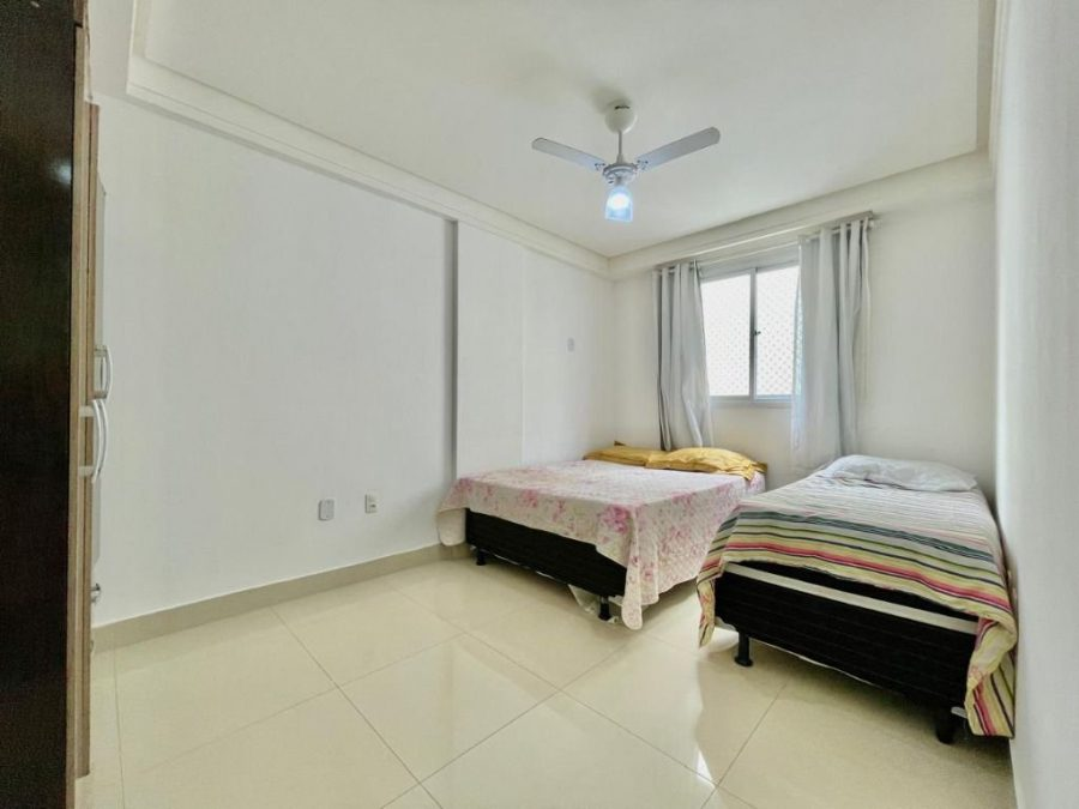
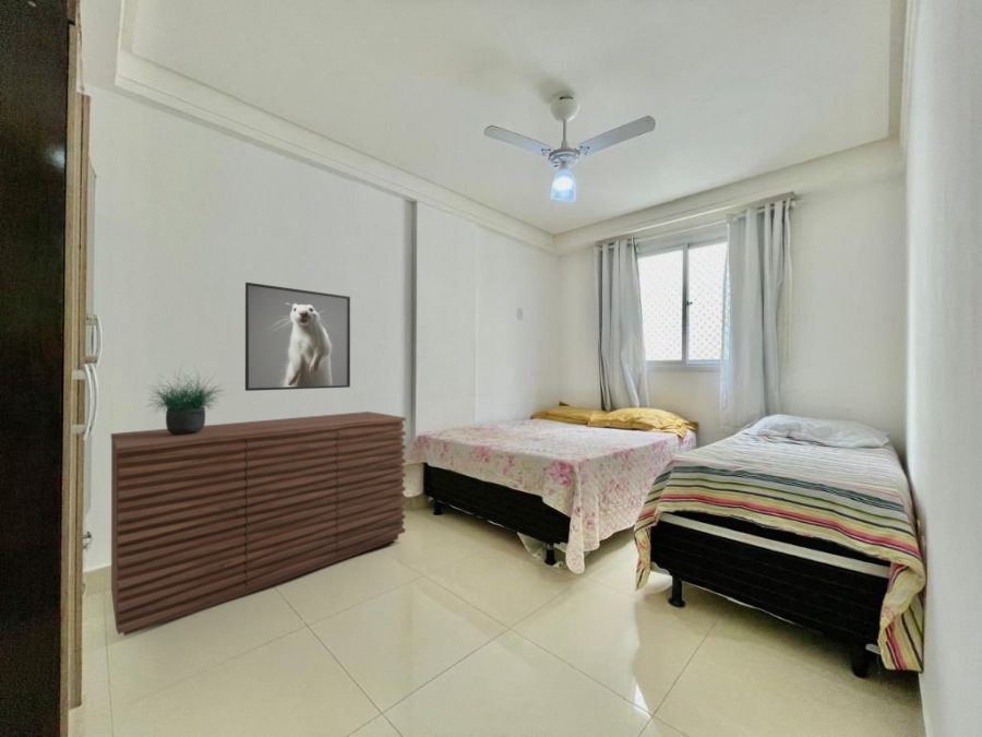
+ potted plant (185, 396)
+ sideboard (279, 495)
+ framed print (302, 338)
